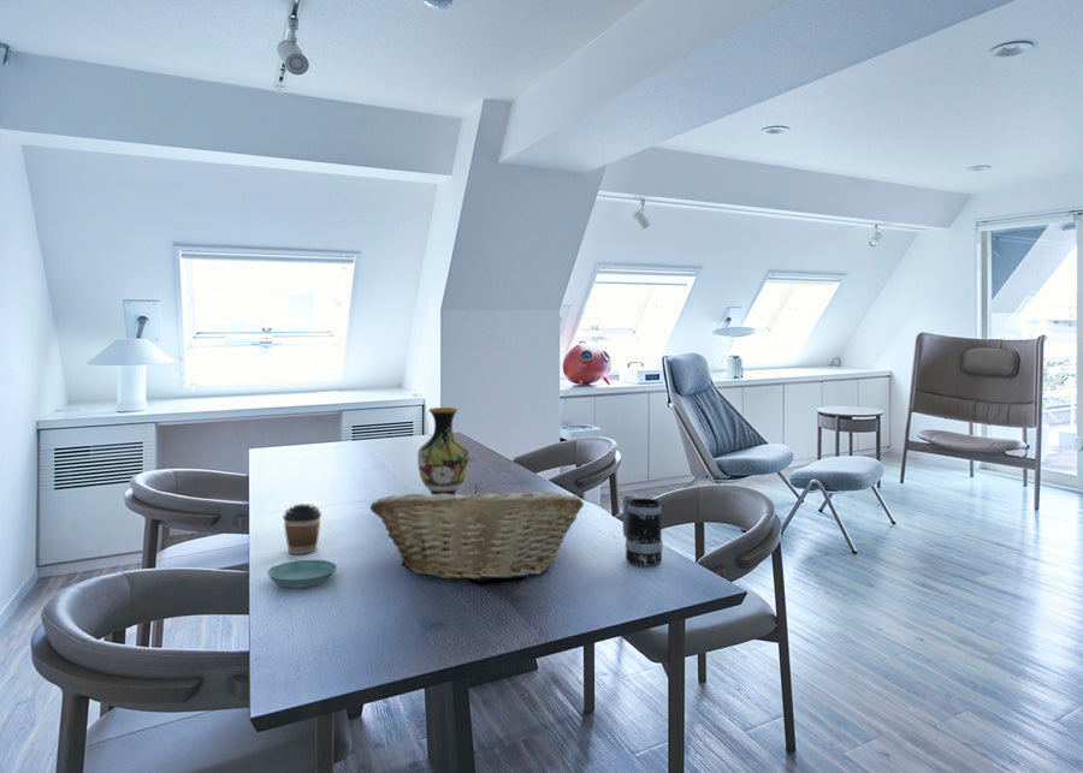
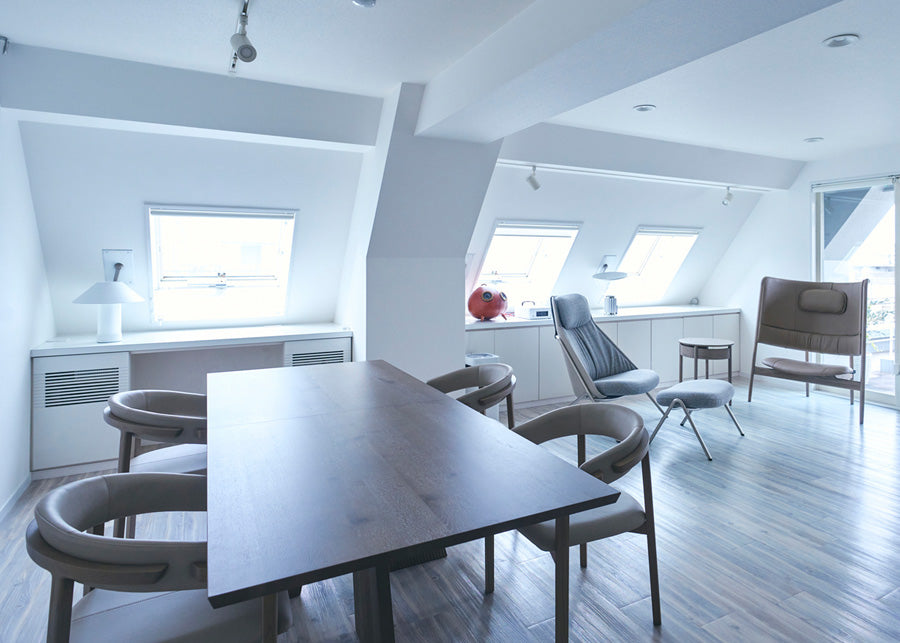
- coffee cup (302, 525)
- fruit basket (478, 522)
- mug (639, 528)
- saucer (302, 575)
- vase (443, 457)
